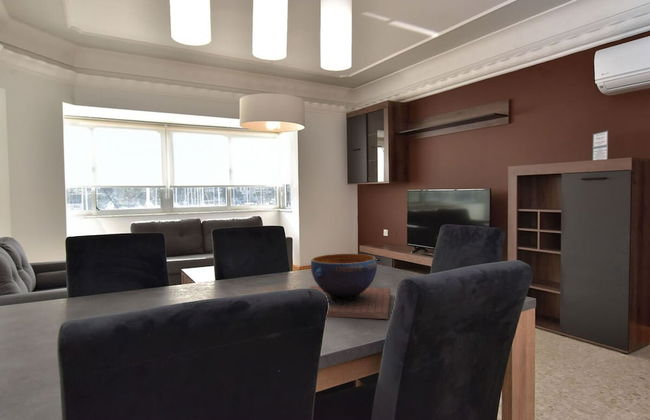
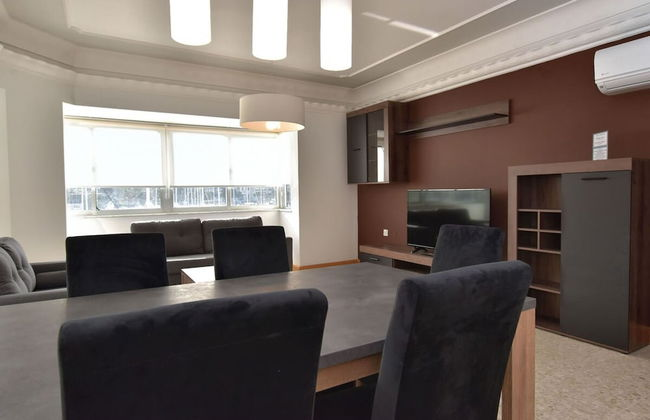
- decorative bowl (344, 280)
